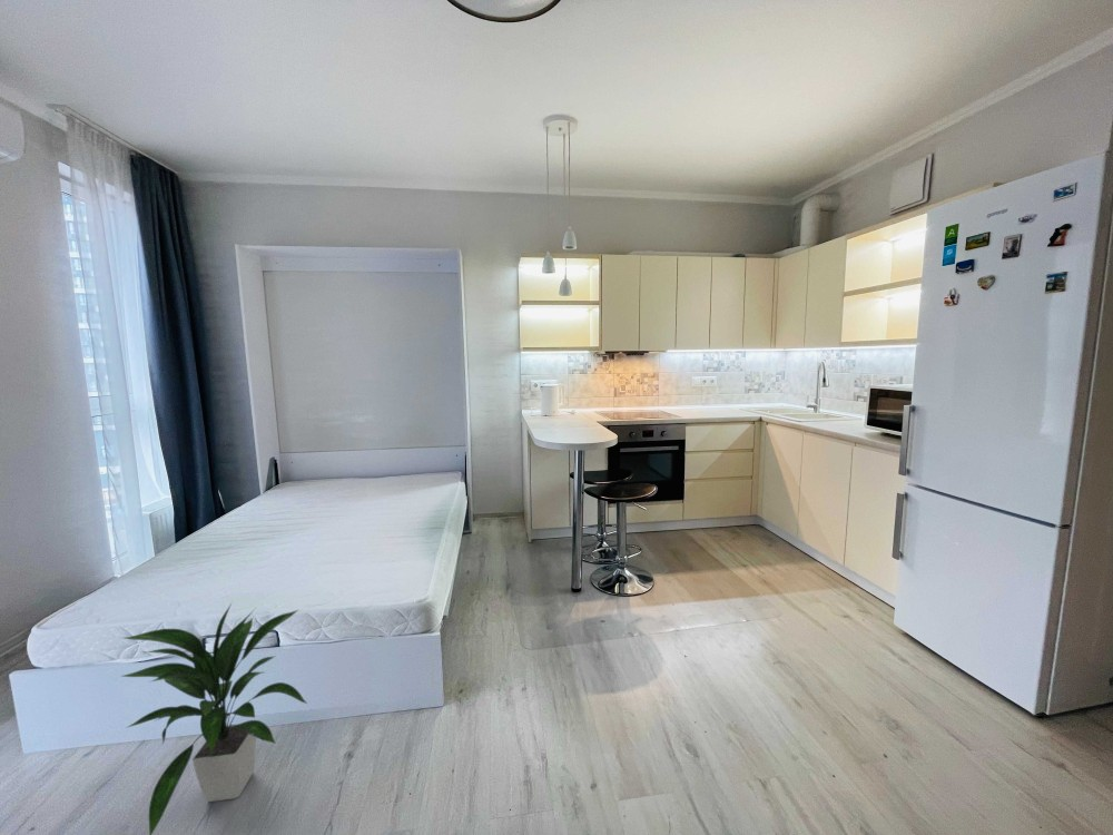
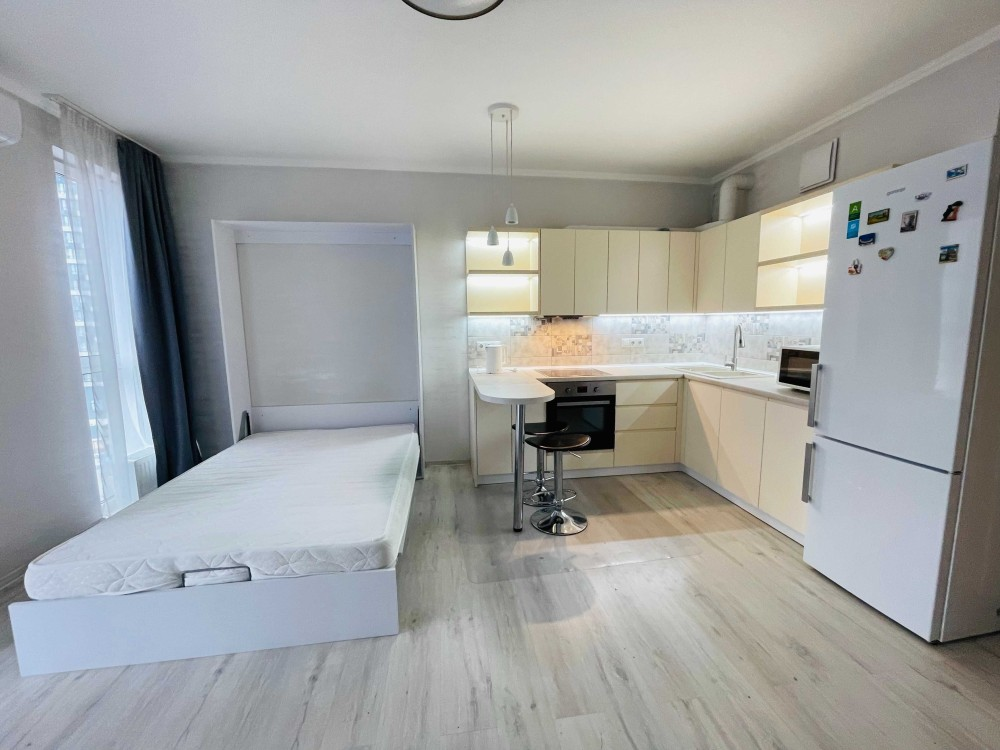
- indoor plant (213, 704)
